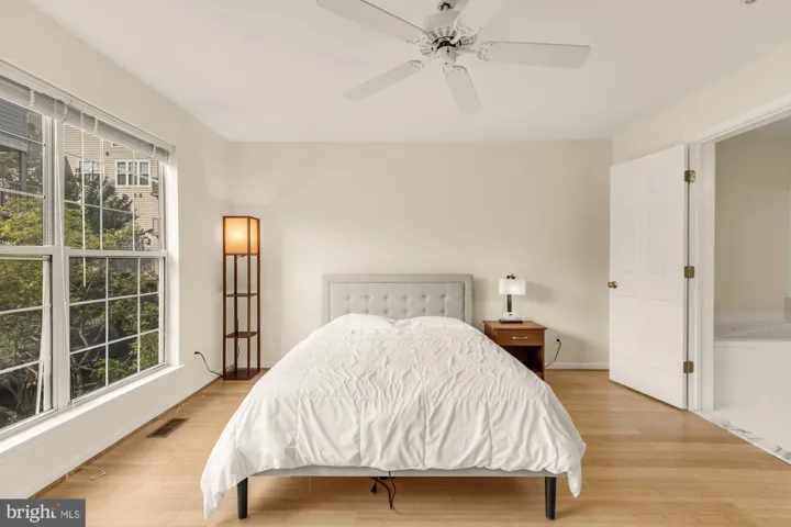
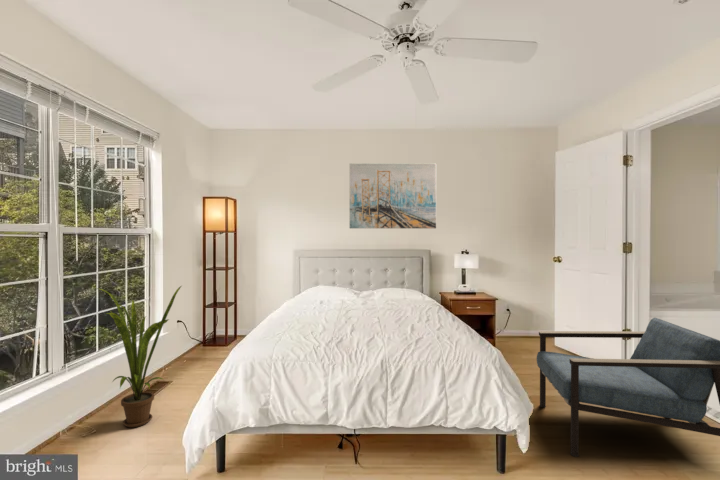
+ armchair (622, 378)
+ house plant (129, 355)
+ wall art (392, 196)
